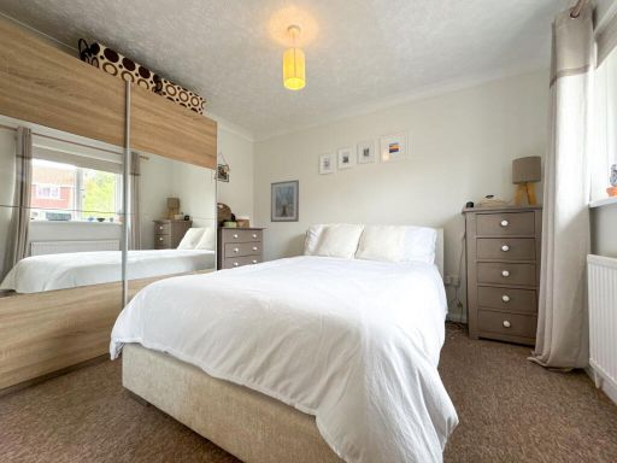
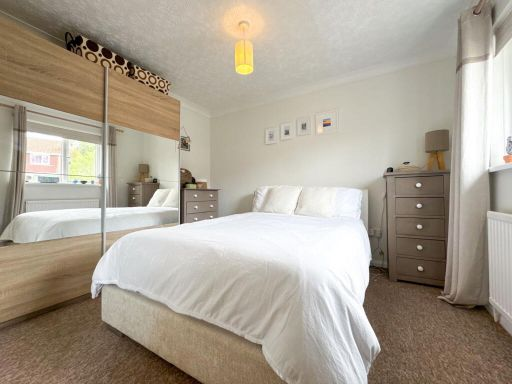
- picture frame (283, 201)
